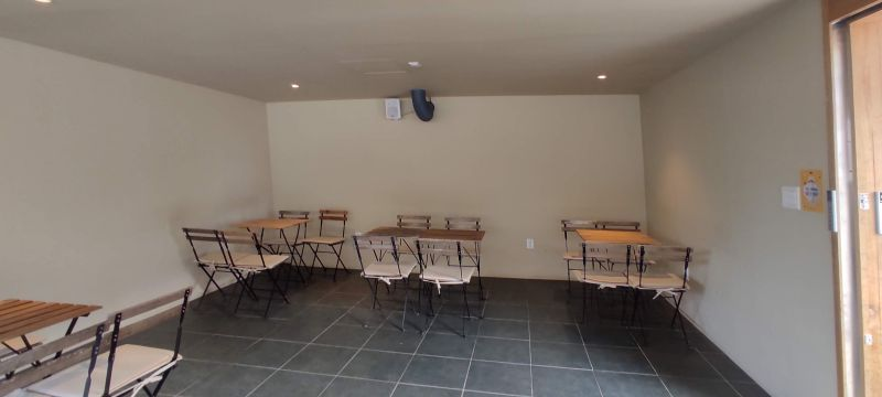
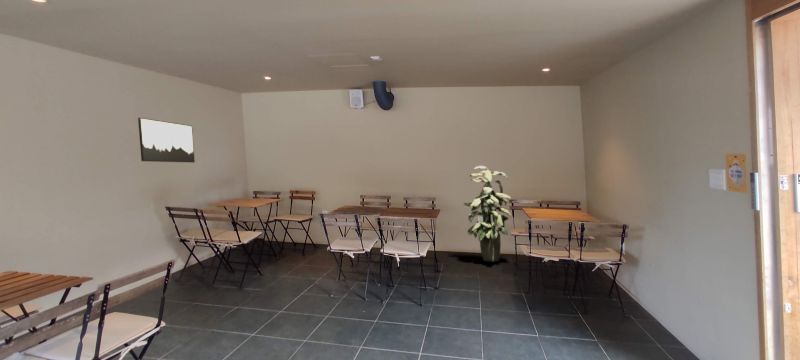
+ indoor plant (486, 213)
+ wall art (168, 142)
